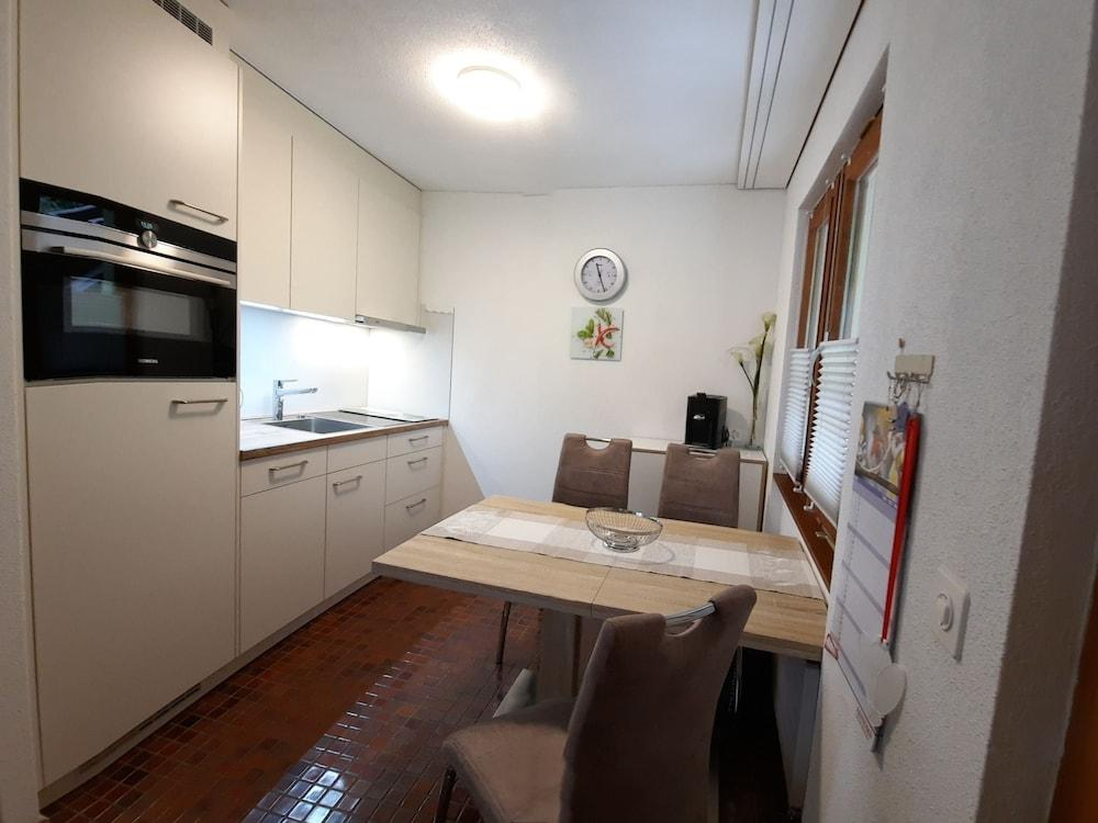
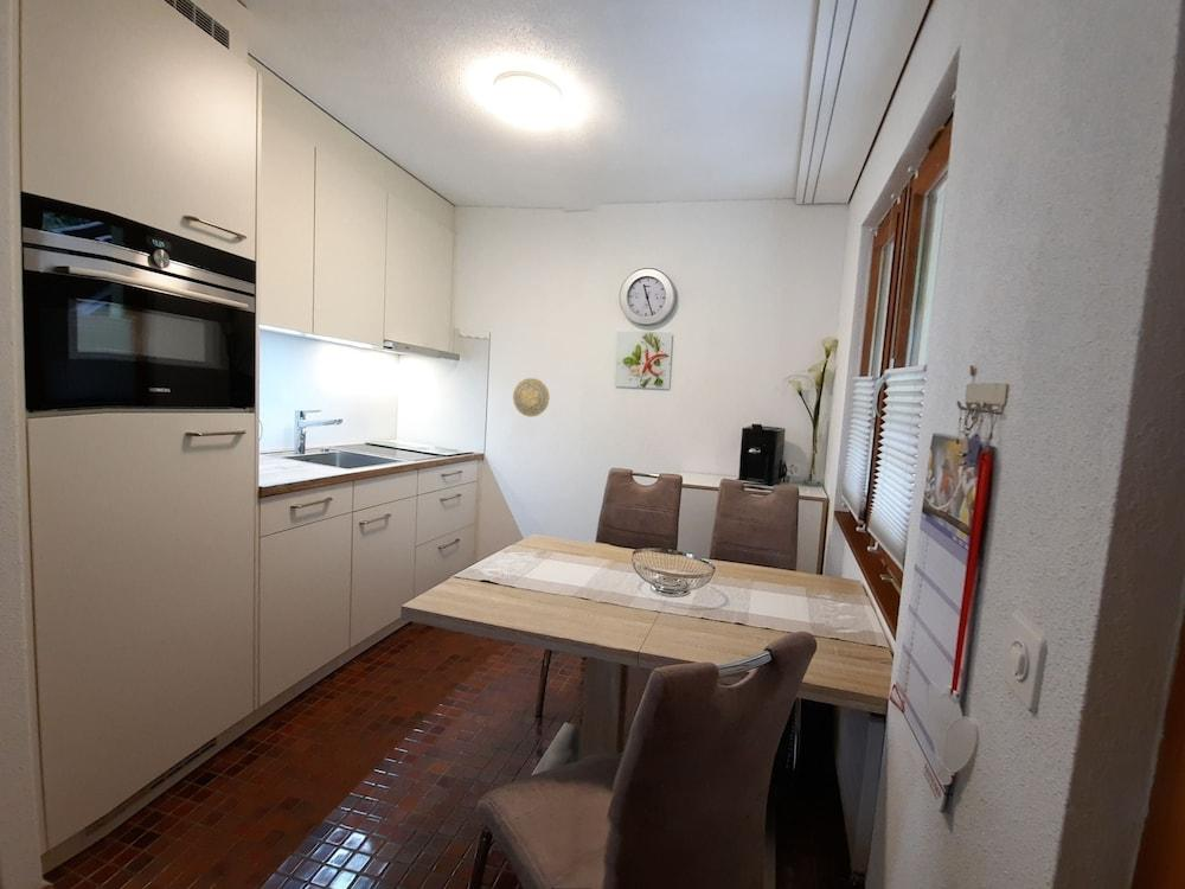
+ decorative plate (530, 397)
